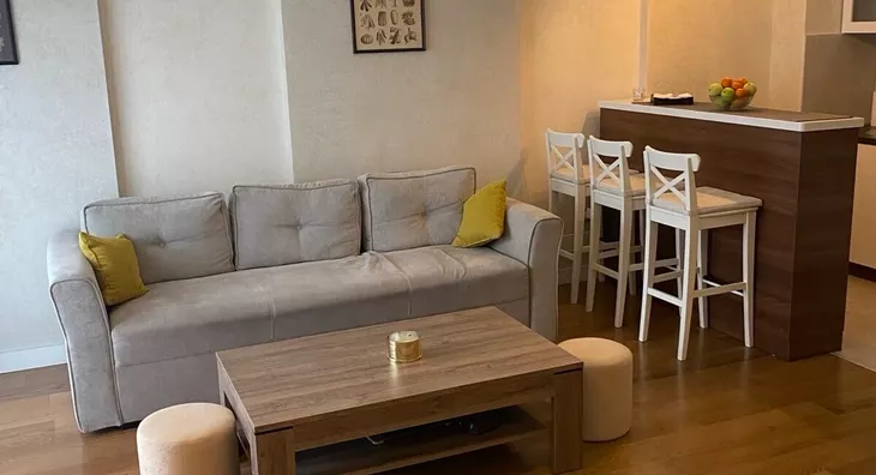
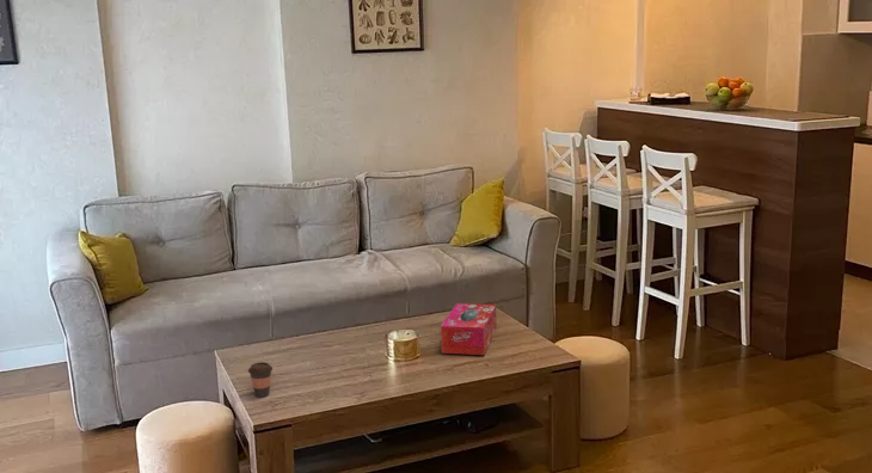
+ coffee cup (260, 380)
+ tissue box (469, 327)
